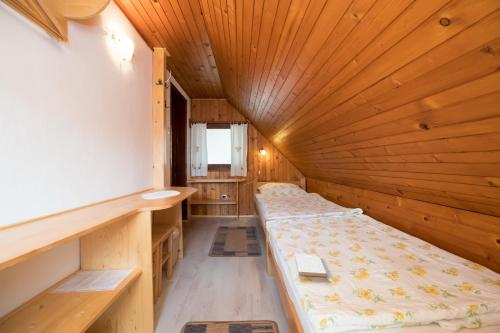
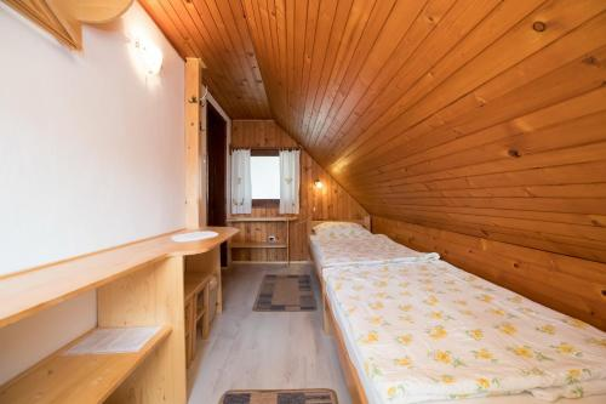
- book (309, 264)
